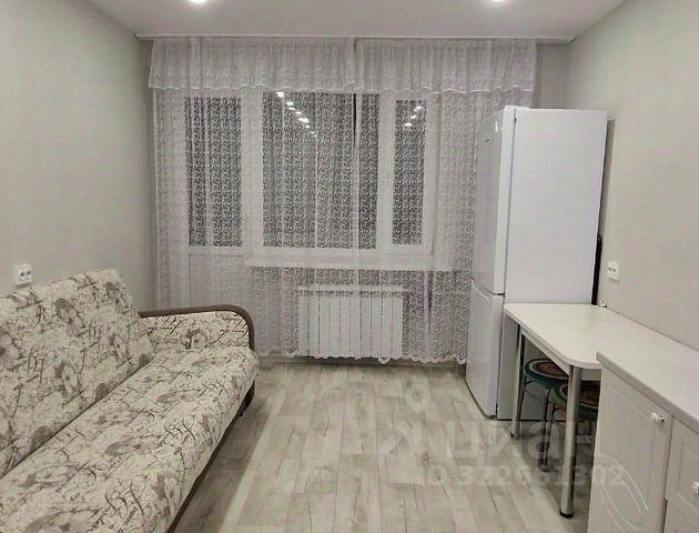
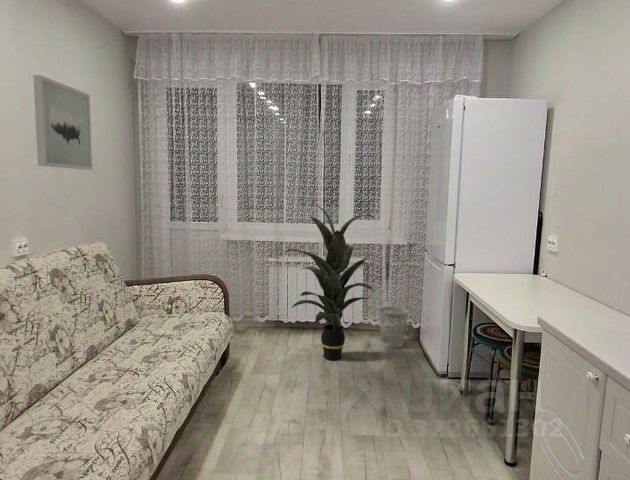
+ wastebasket (393, 327)
+ indoor plant (329, 282)
+ wall art (65, 127)
